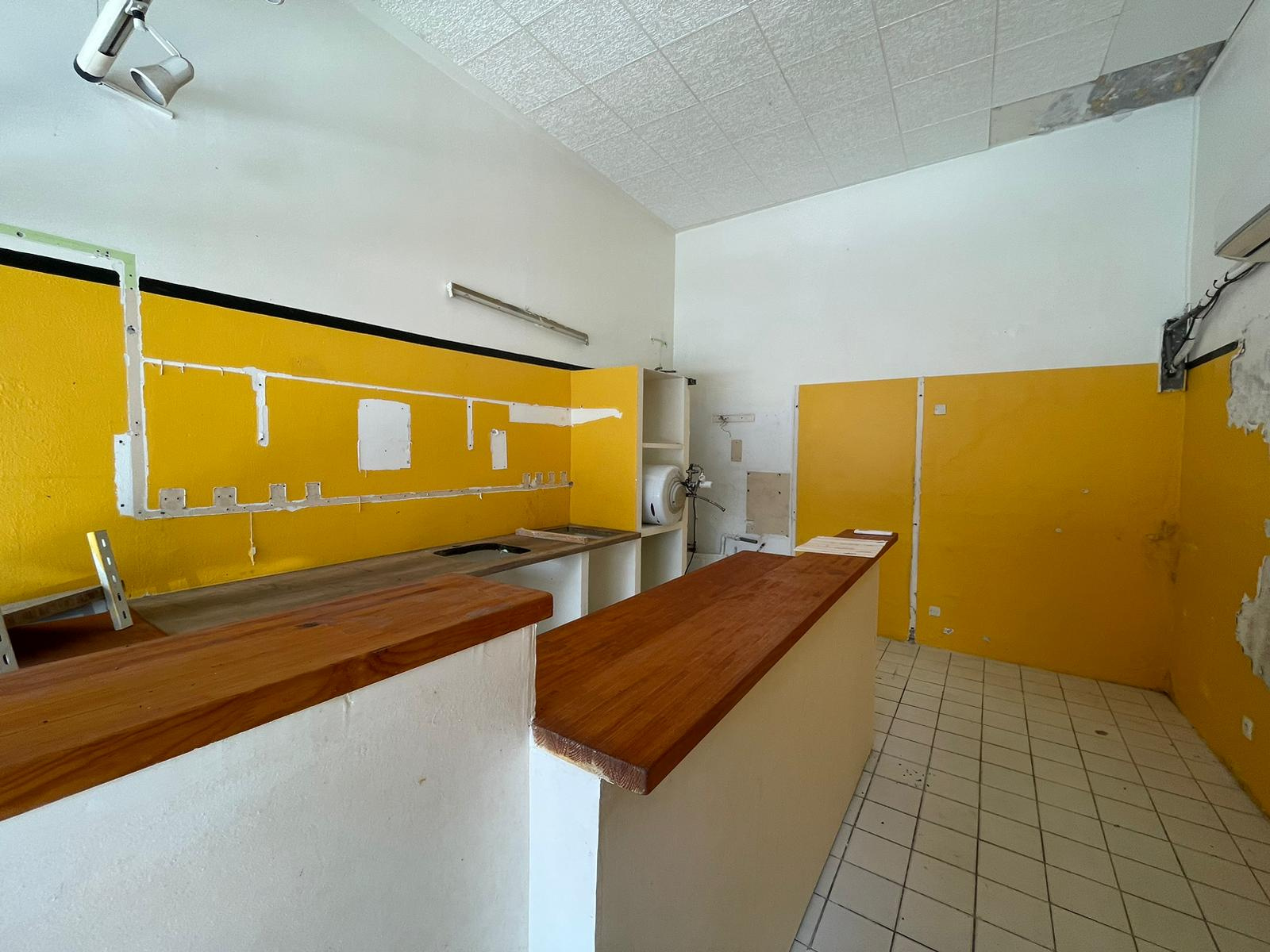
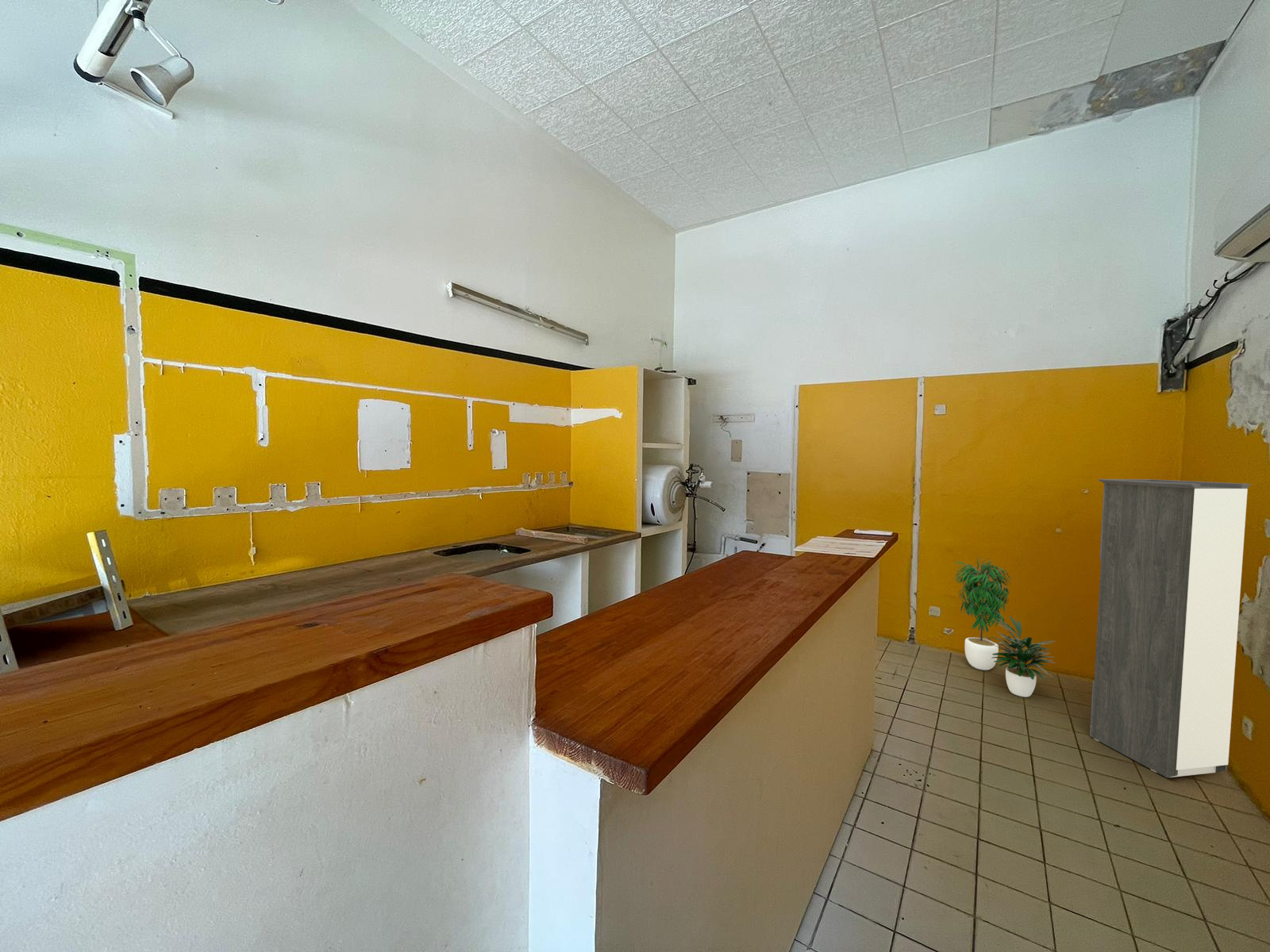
+ storage cabinet (1160, 620)
+ potted plant (998, 620)
